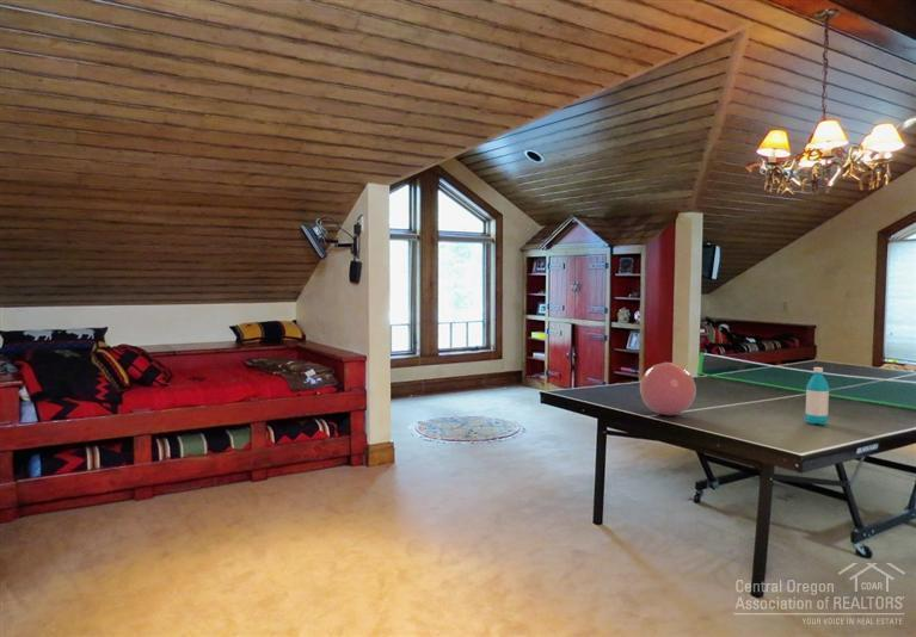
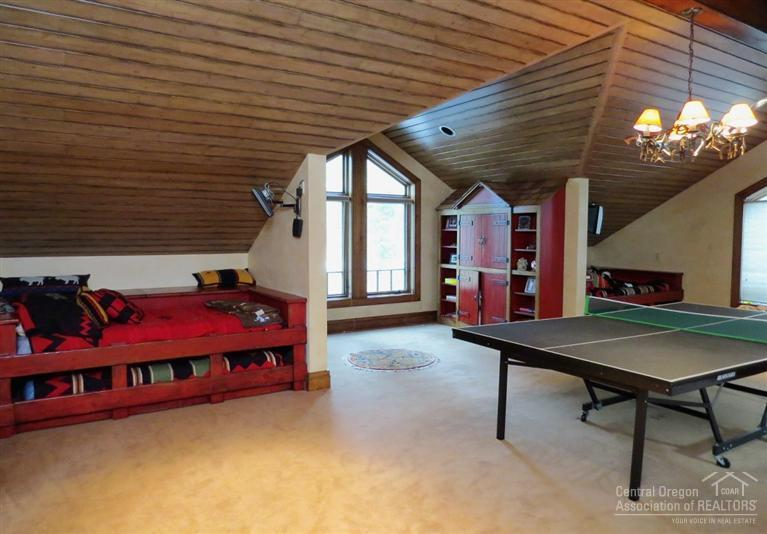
- water bottle (817, 395)
- ball (666, 389)
